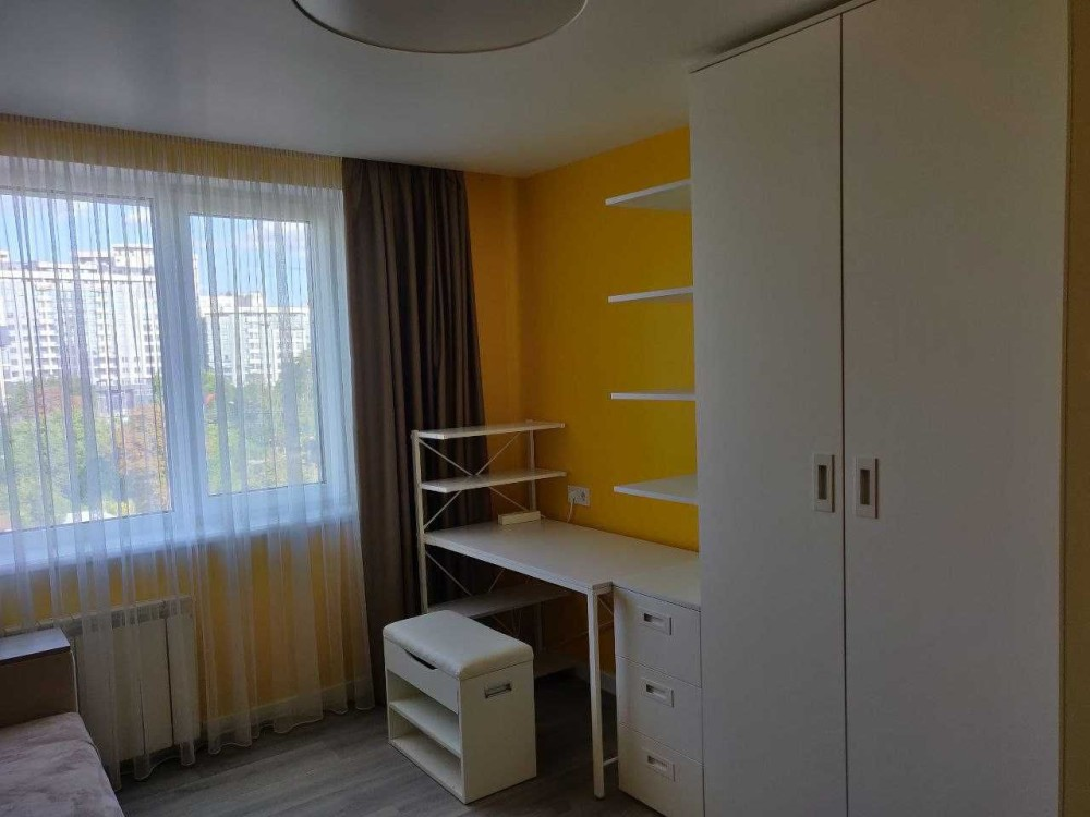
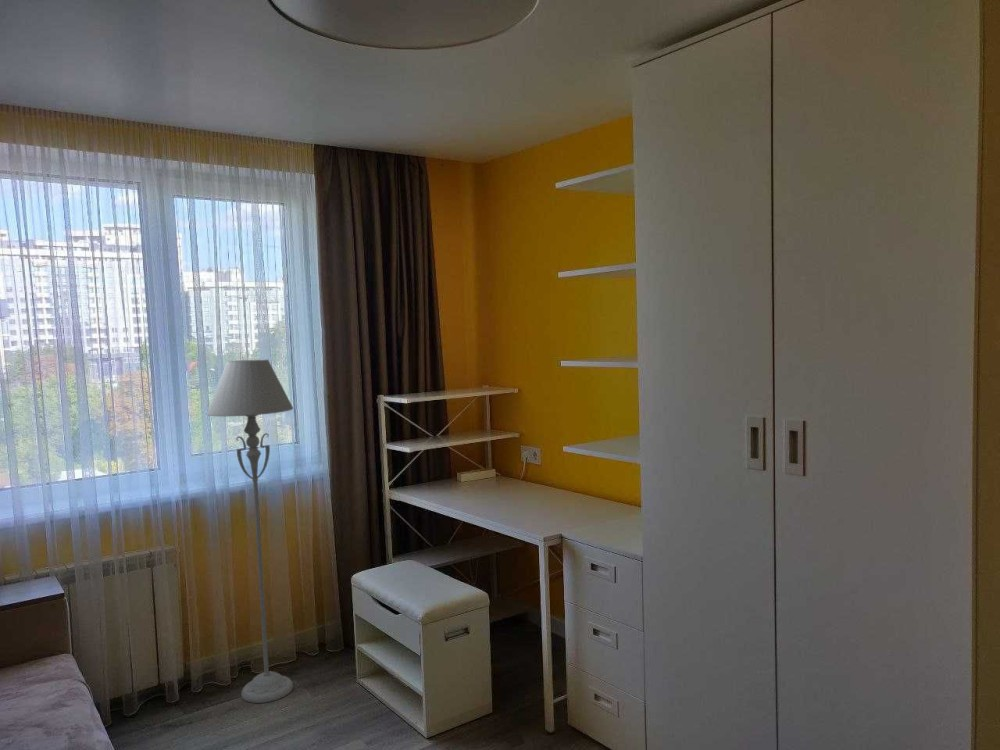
+ floor lamp (257, 527)
